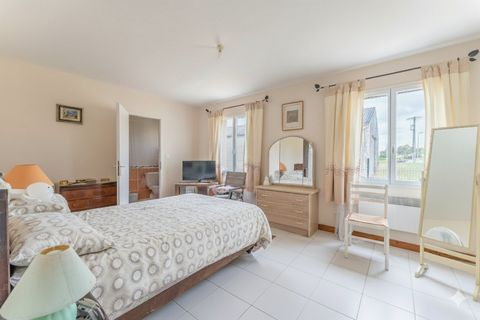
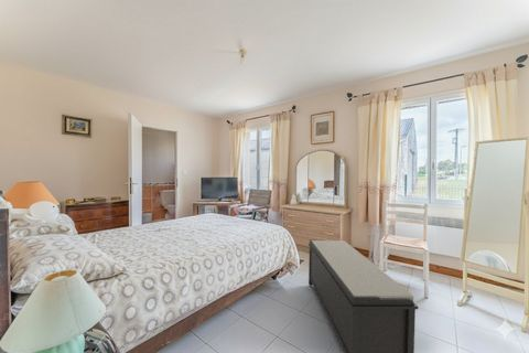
+ bench (346, 289)
